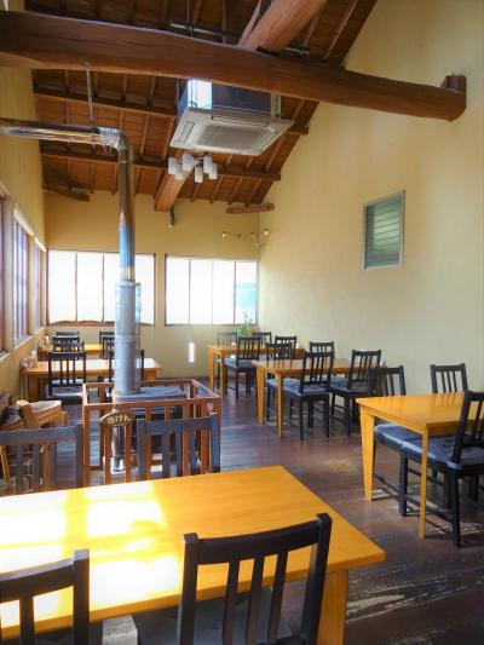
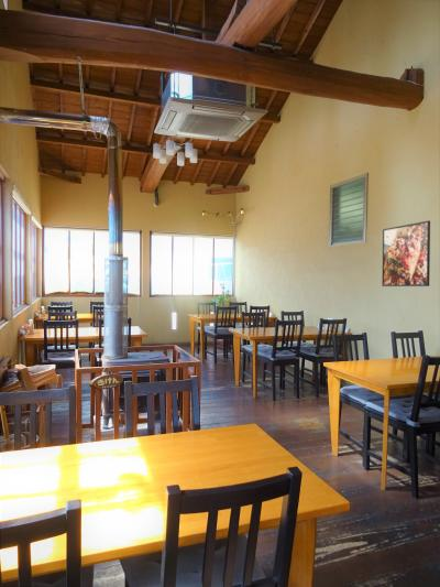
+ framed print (404, 256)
